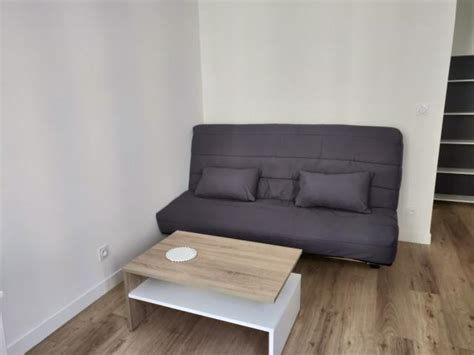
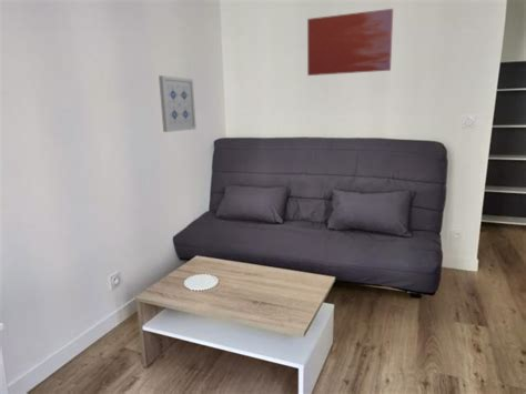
+ wall art (347, 43)
+ wall art (179, 104)
